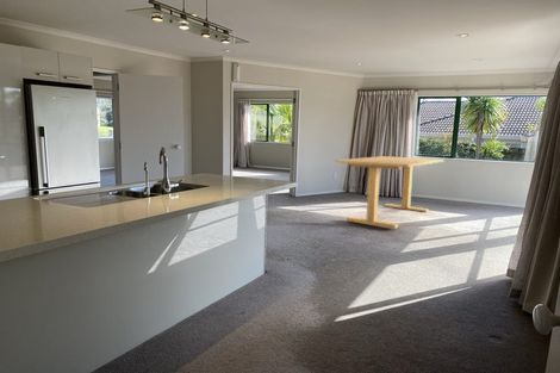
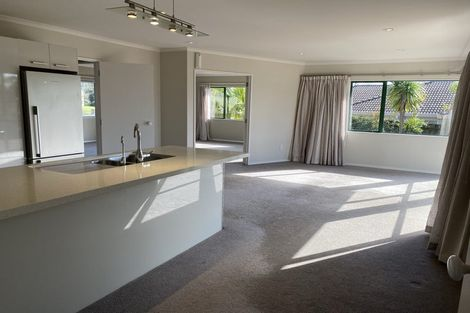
- dining table (403, 187)
